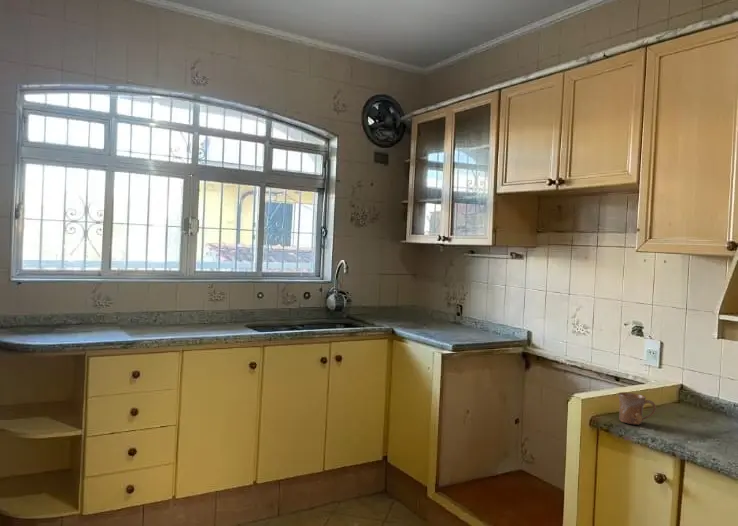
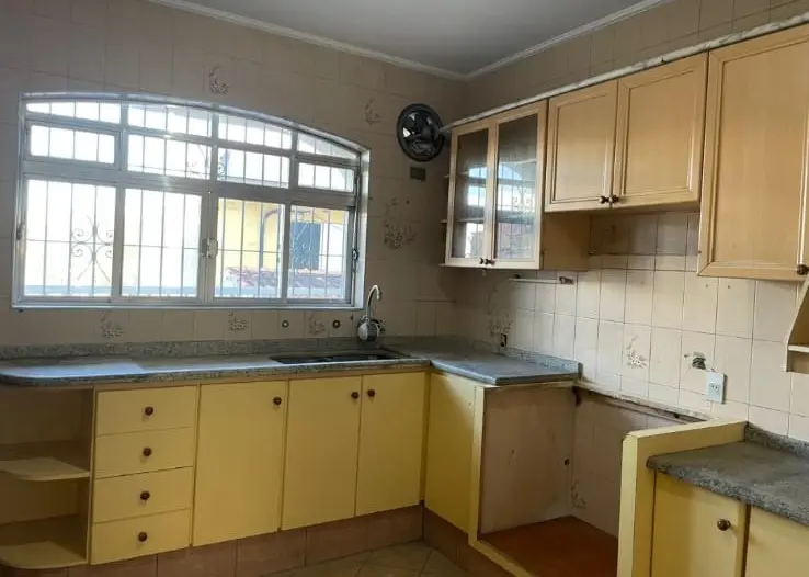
- mug (636, 409)
